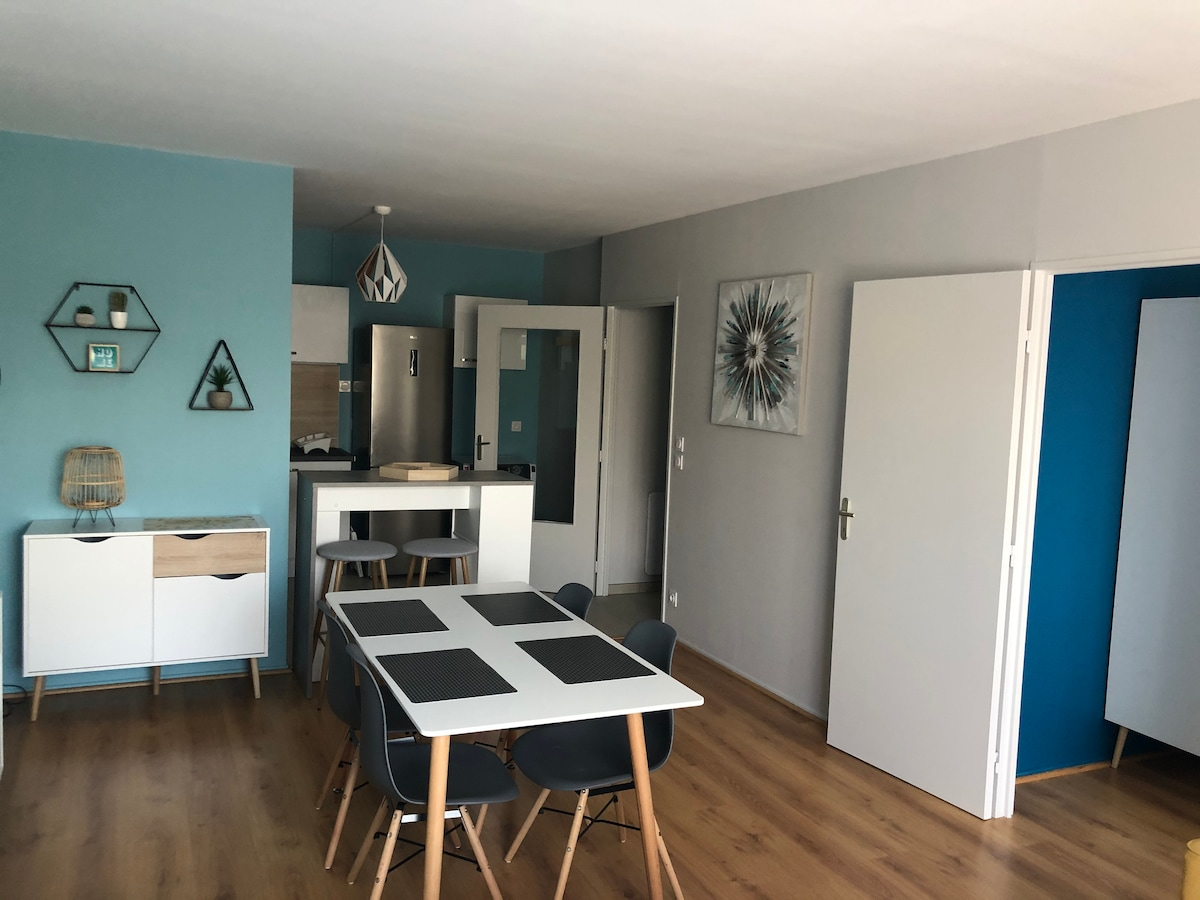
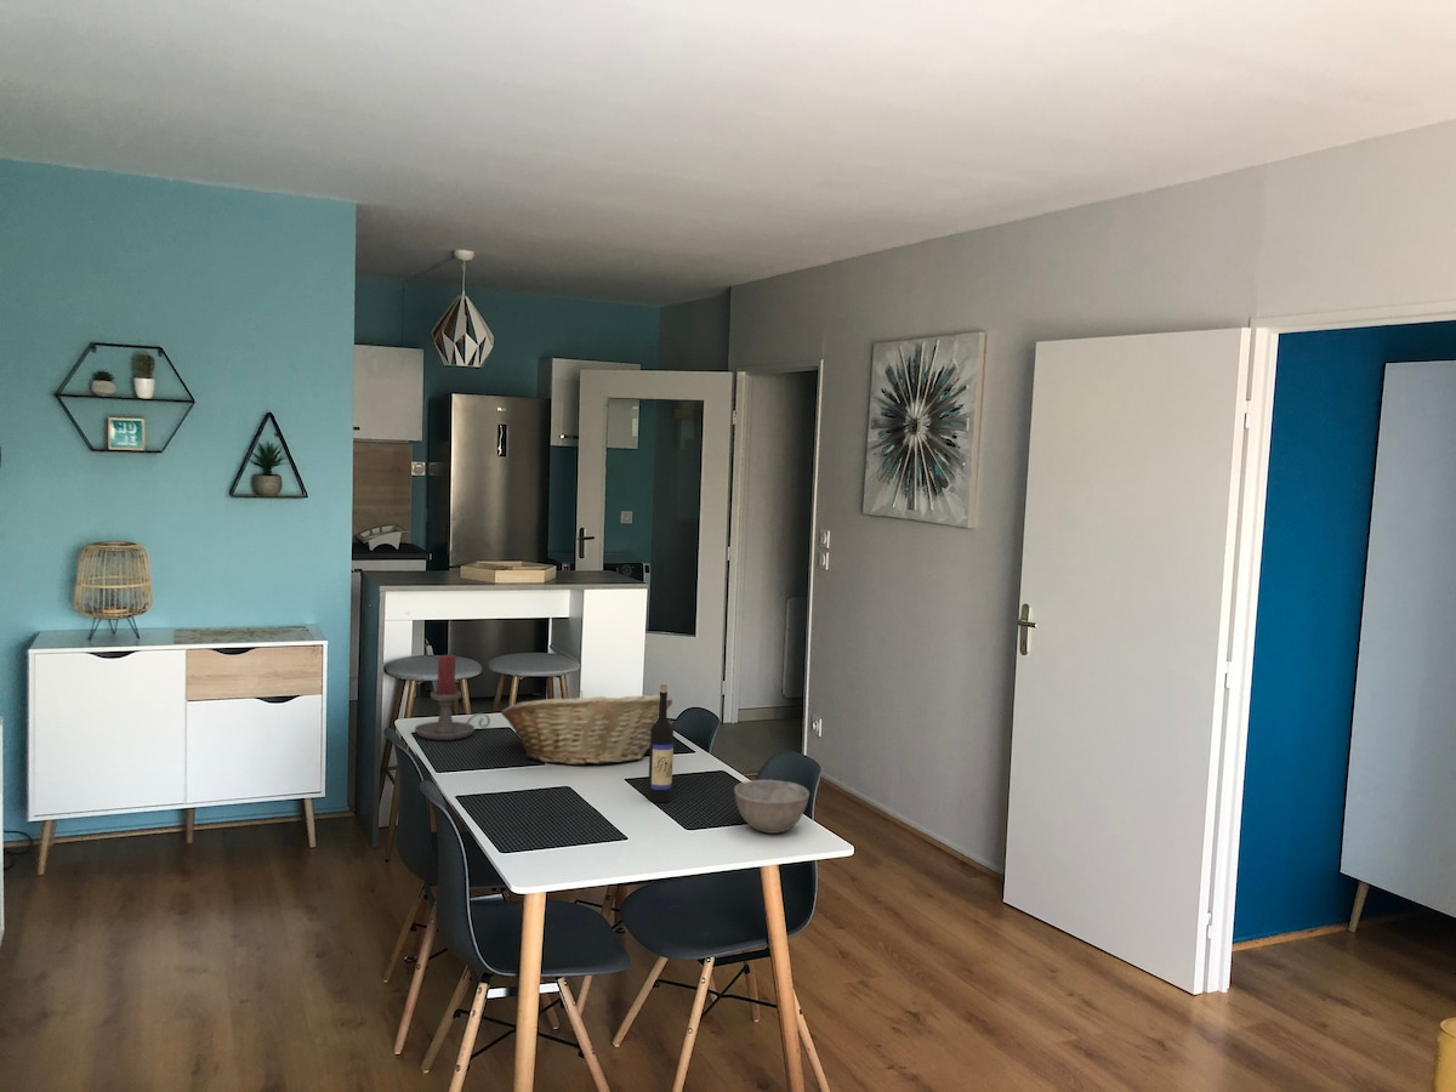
+ bowl (770, 809)
+ candle holder (454, 693)
+ wine bottle (661, 741)
+ fruit basket (587, 721)
